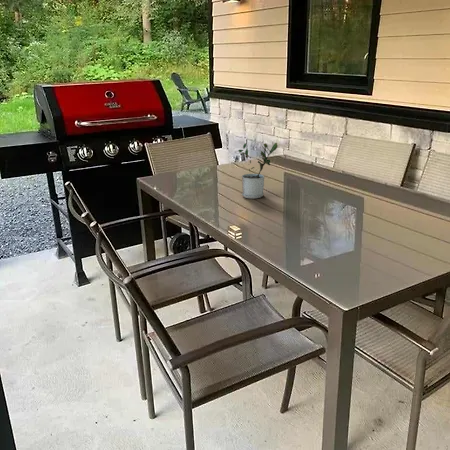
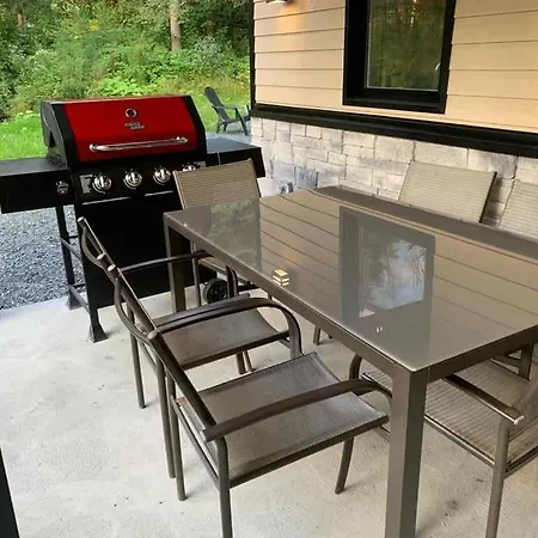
- potted plant (253, 167)
